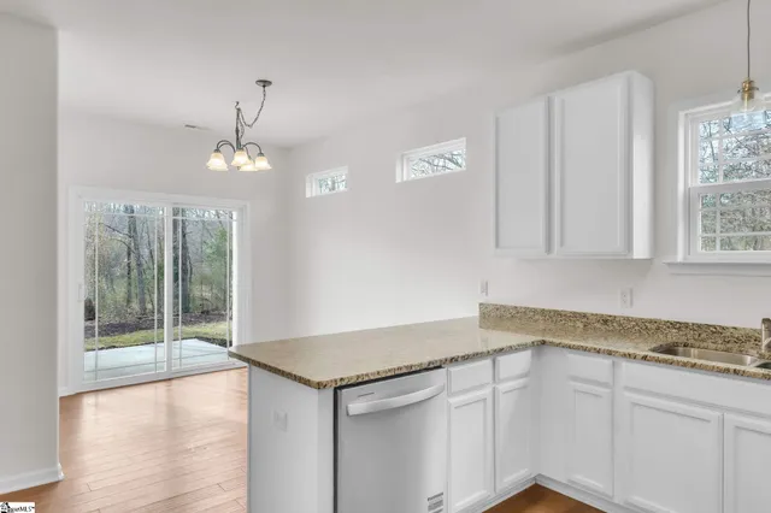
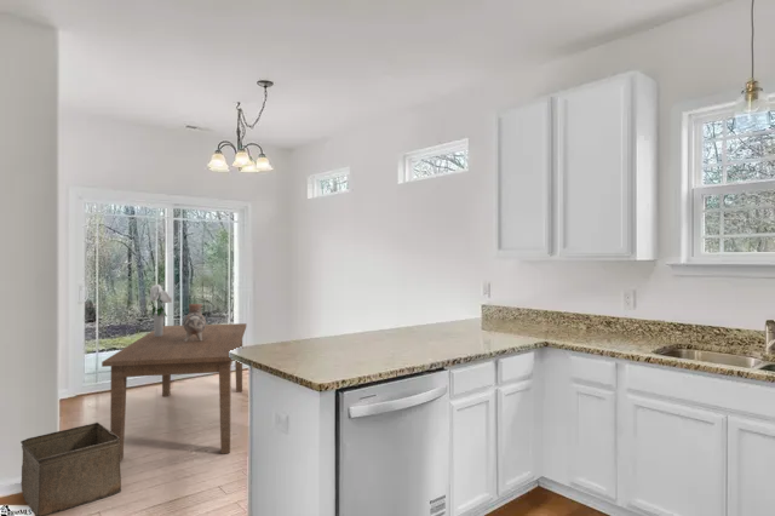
+ ceramic vessel (194, 321)
+ bouquet (160, 309)
+ dining table (190, 373)
+ storage bin (70, 465)
